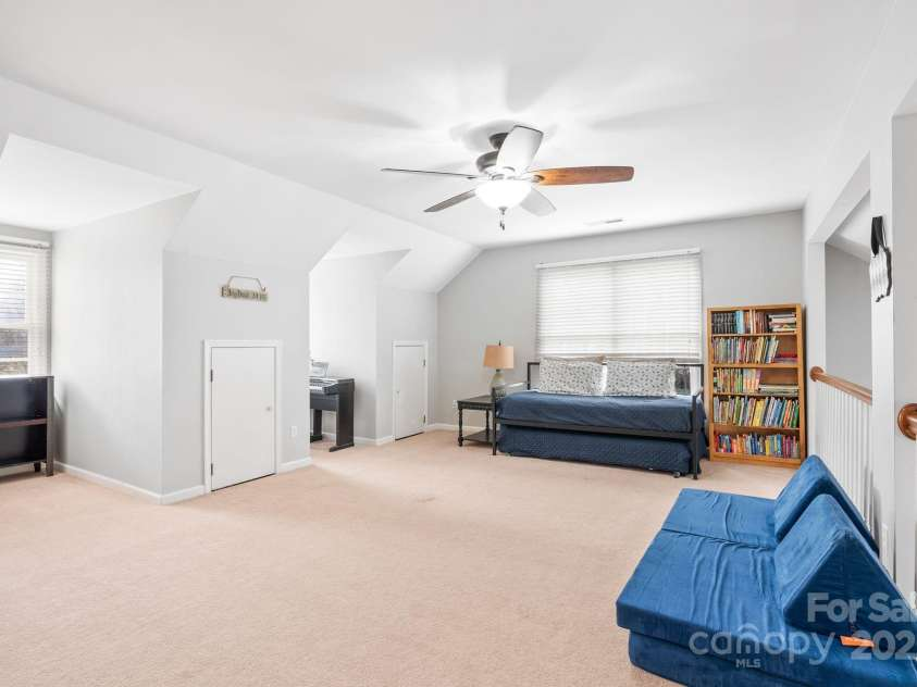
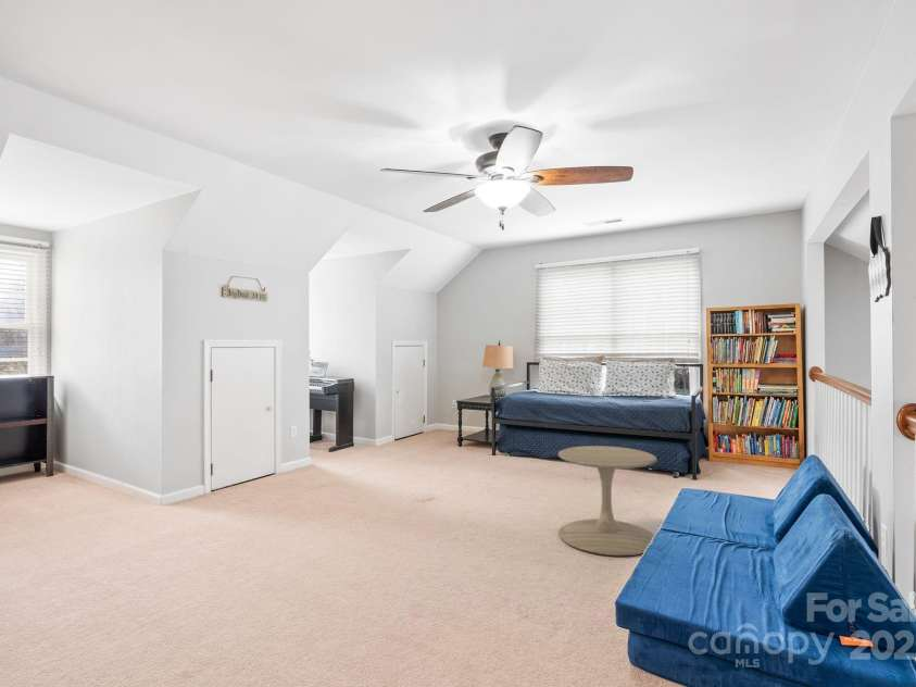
+ side table (606, 496)
